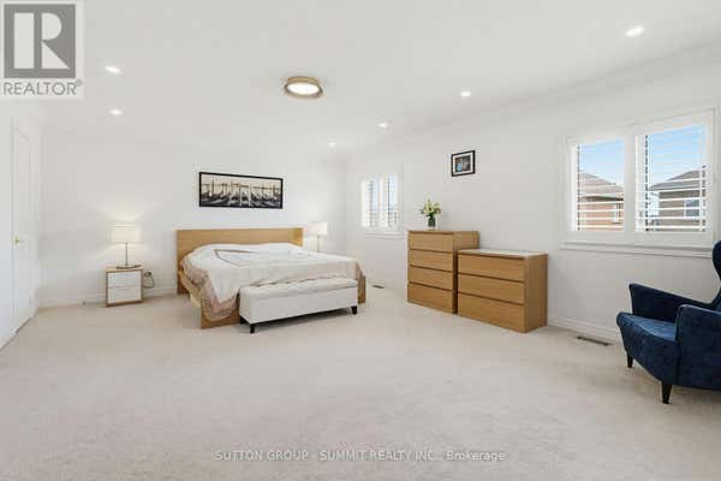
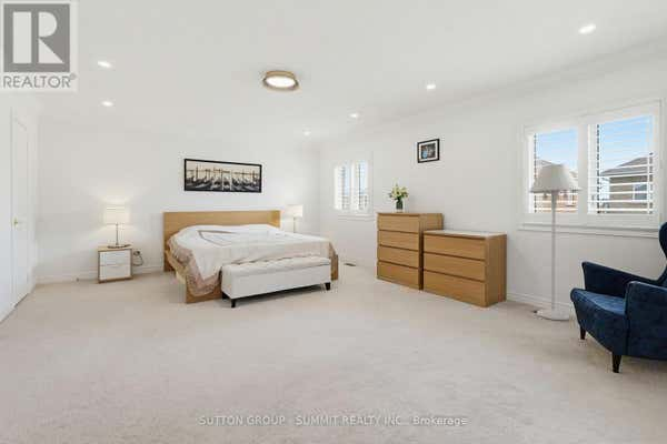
+ floor lamp (552, 241)
